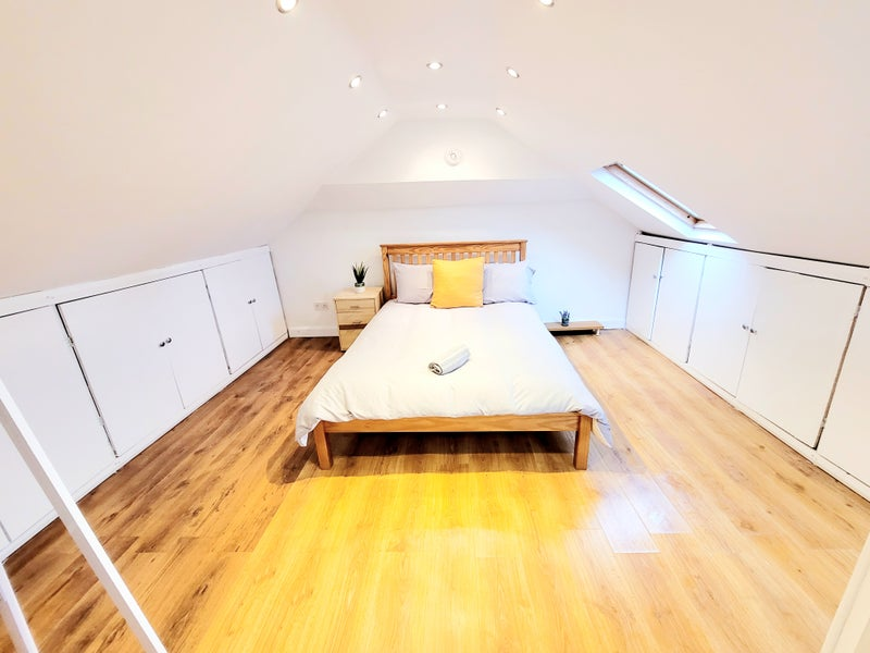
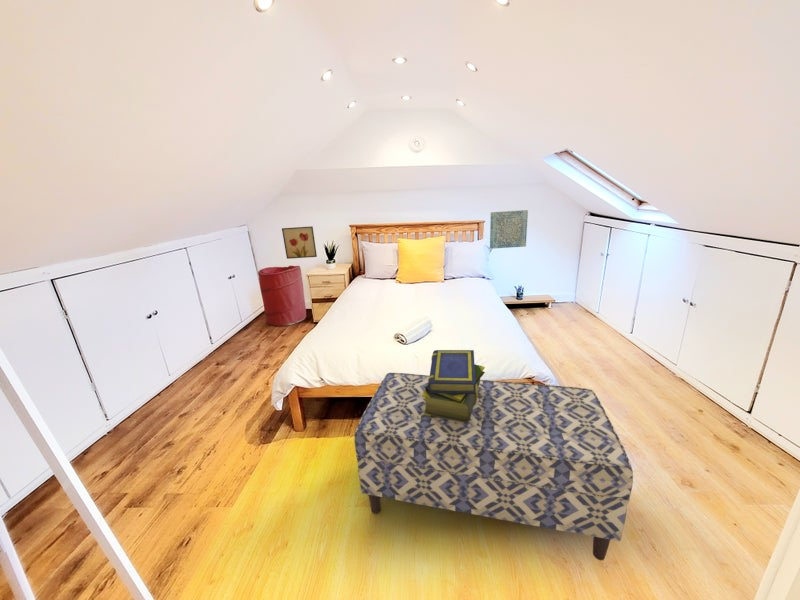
+ wall art (508, 229)
+ stack of books (454, 382)
+ wall art (299, 242)
+ bench (480, 452)
+ laundry hamper (283, 293)
